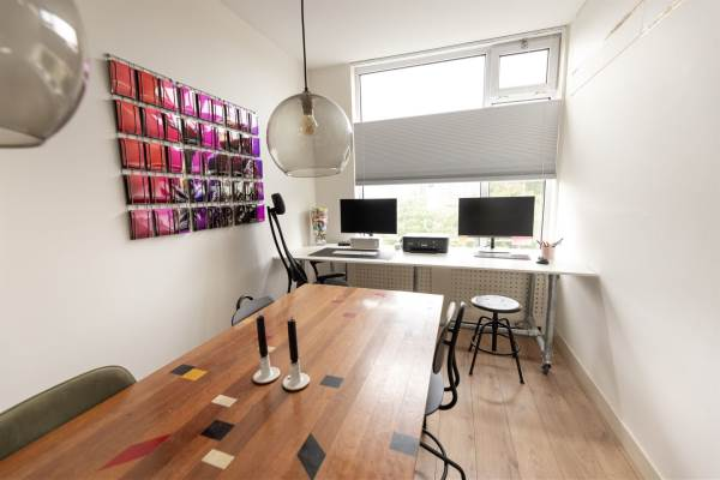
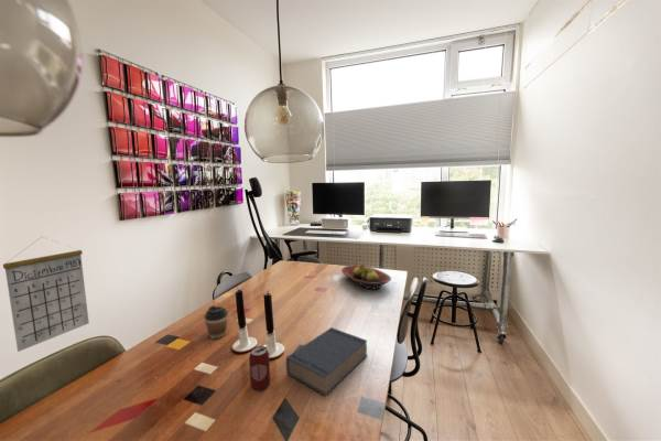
+ book (328, 356)
+ calendar (50, 287)
+ coffee cup (216, 321)
+ beverage can (259, 366)
+ fruit bowl (365, 273)
